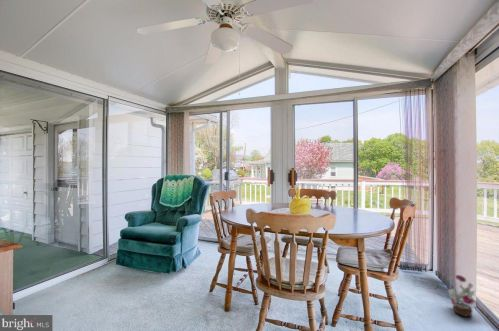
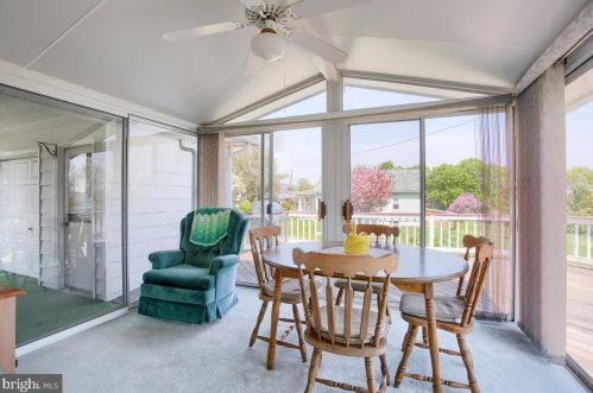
- decorative plant (462, 295)
